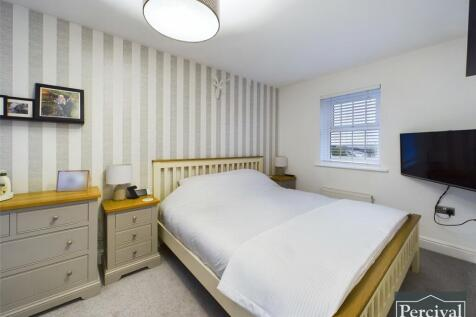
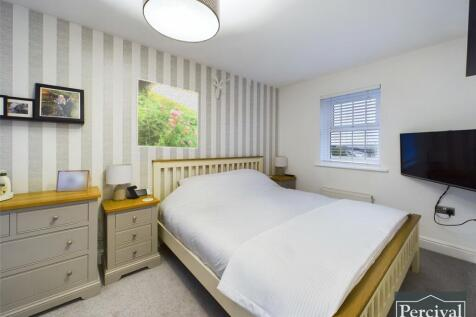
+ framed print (170, 117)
